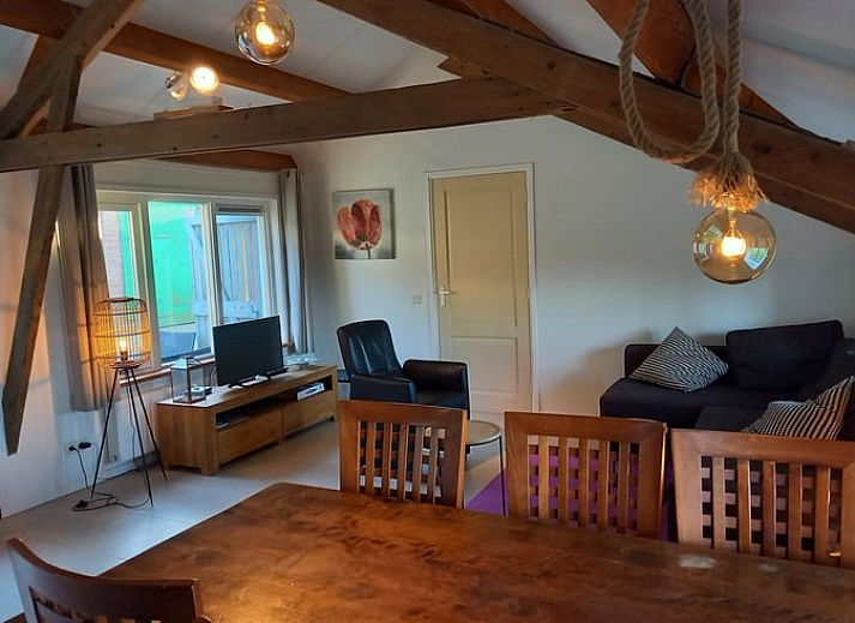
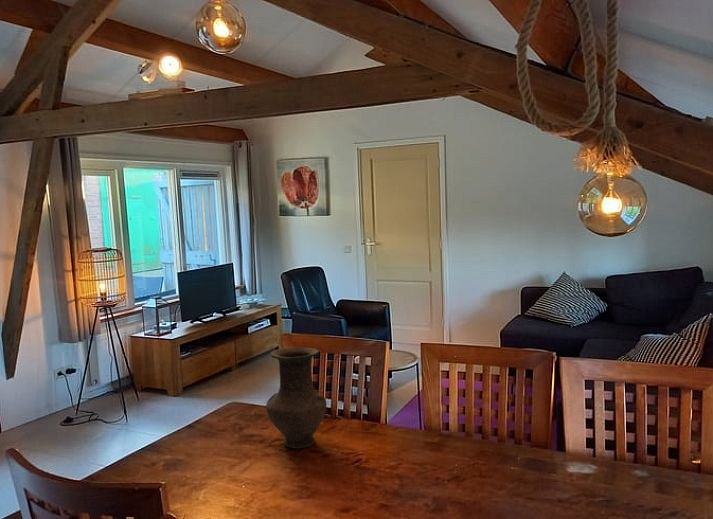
+ vase (296, 397)
